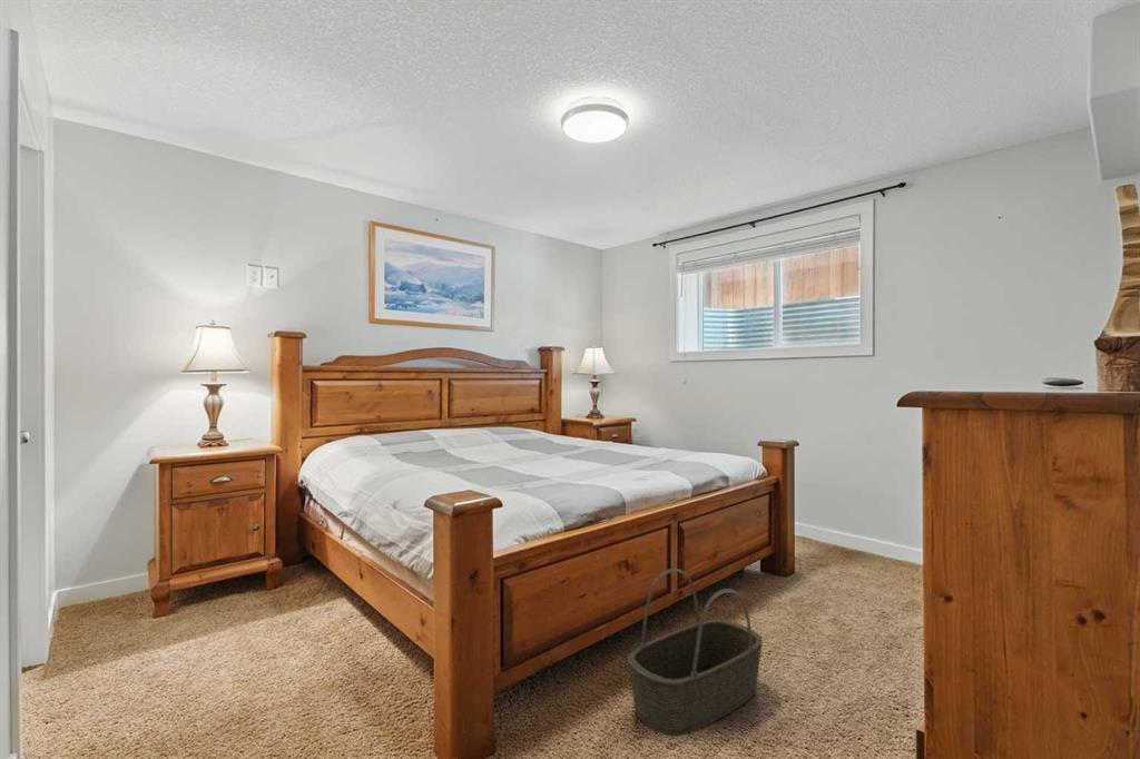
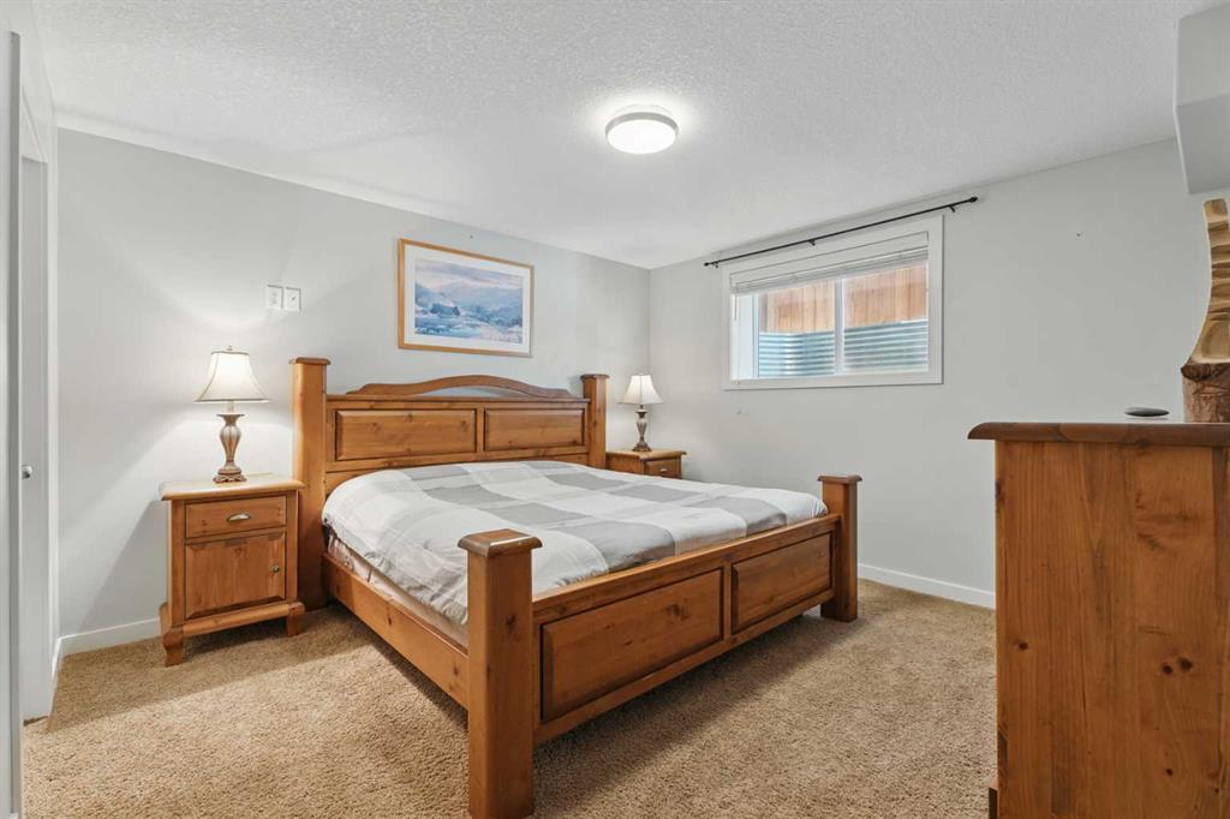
- basket (697, 639)
